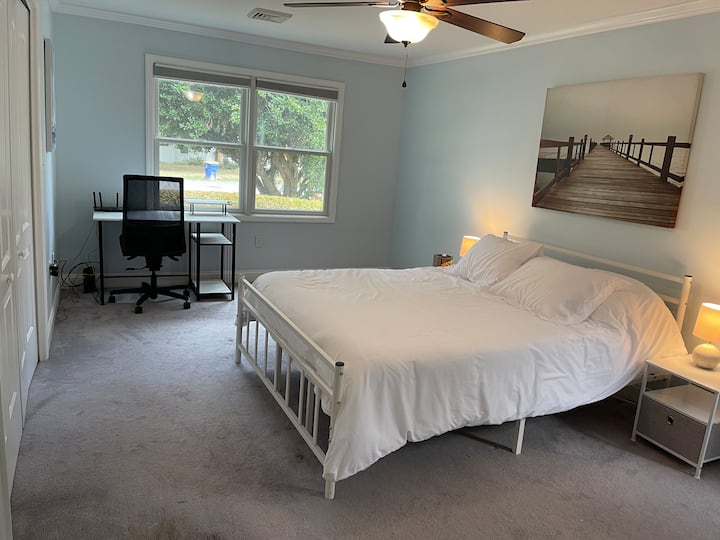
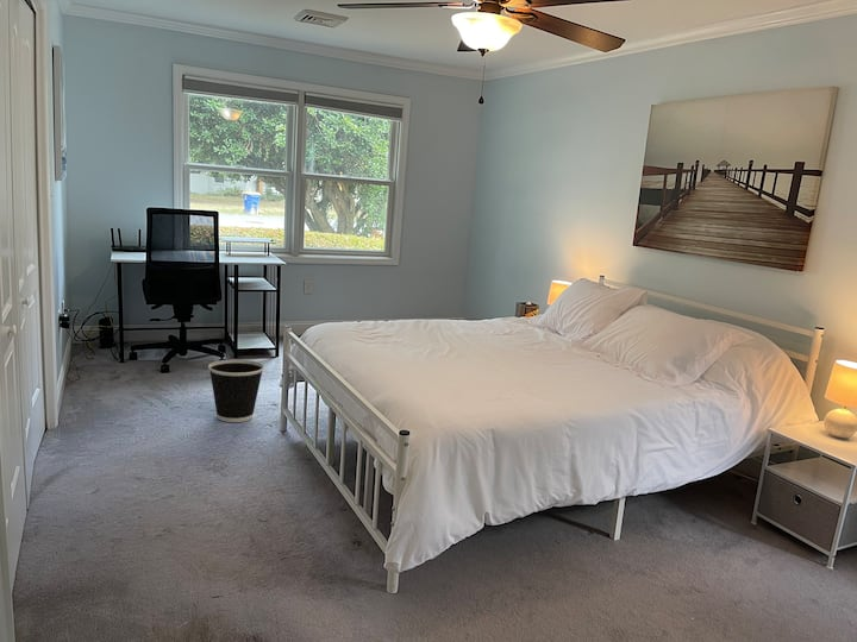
+ wastebasket (236, 391)
